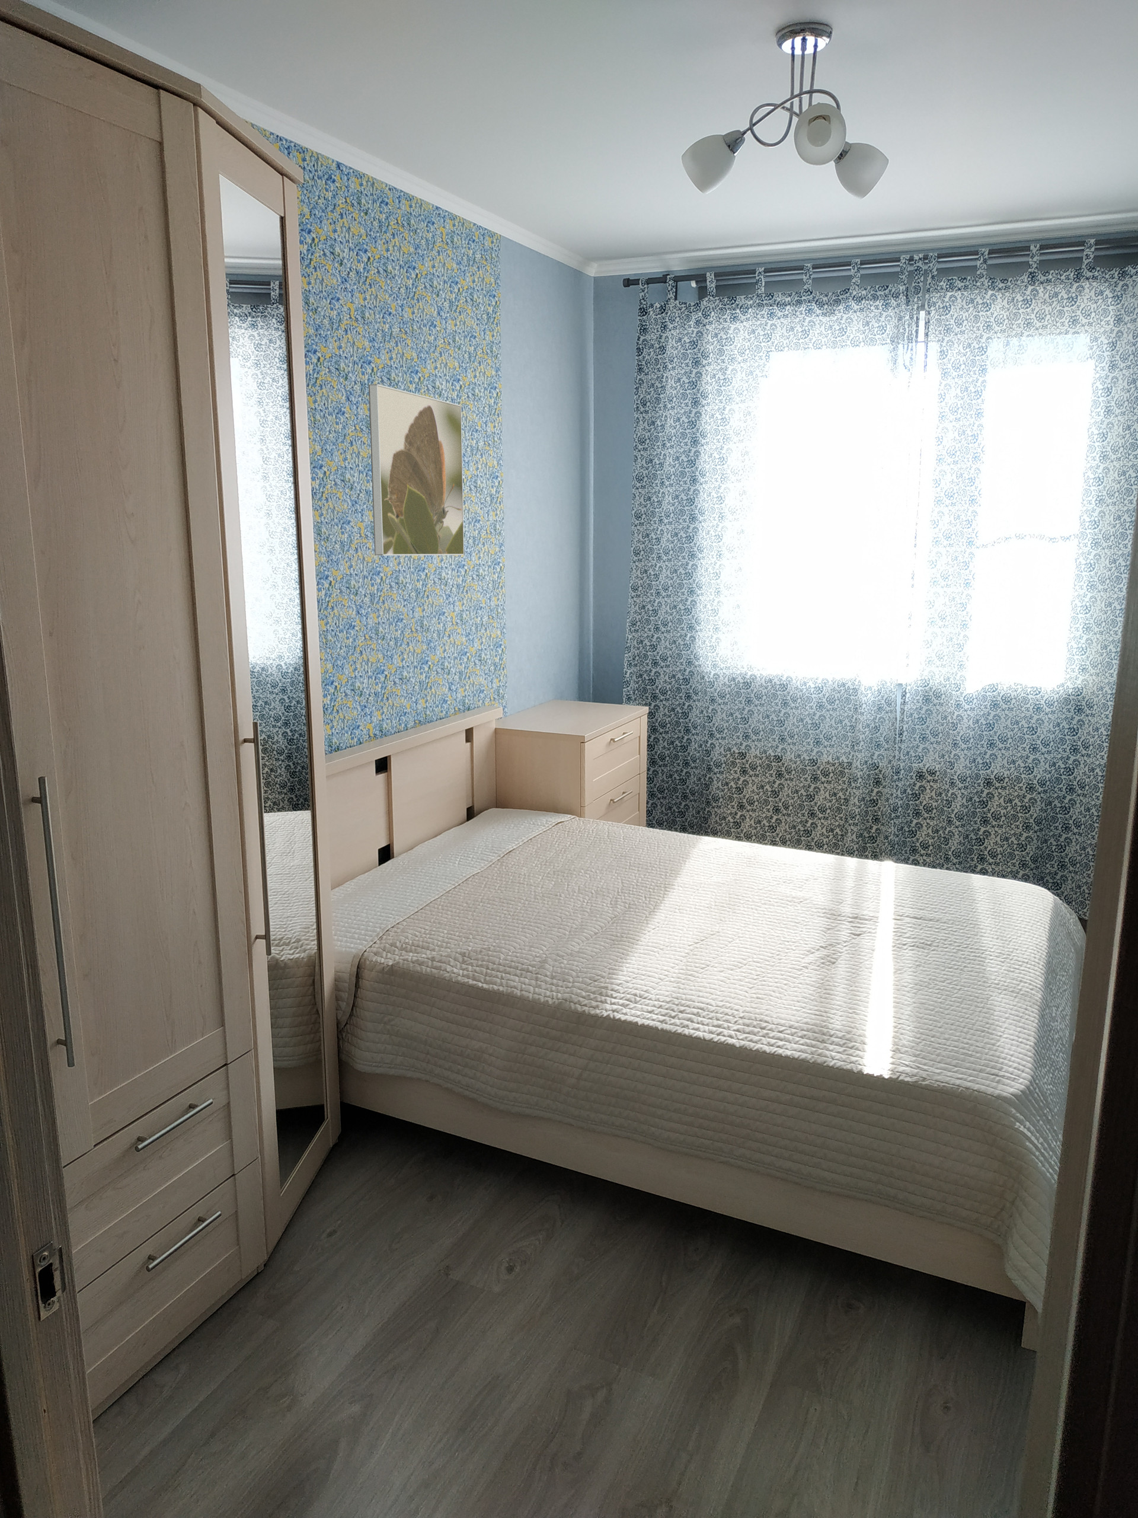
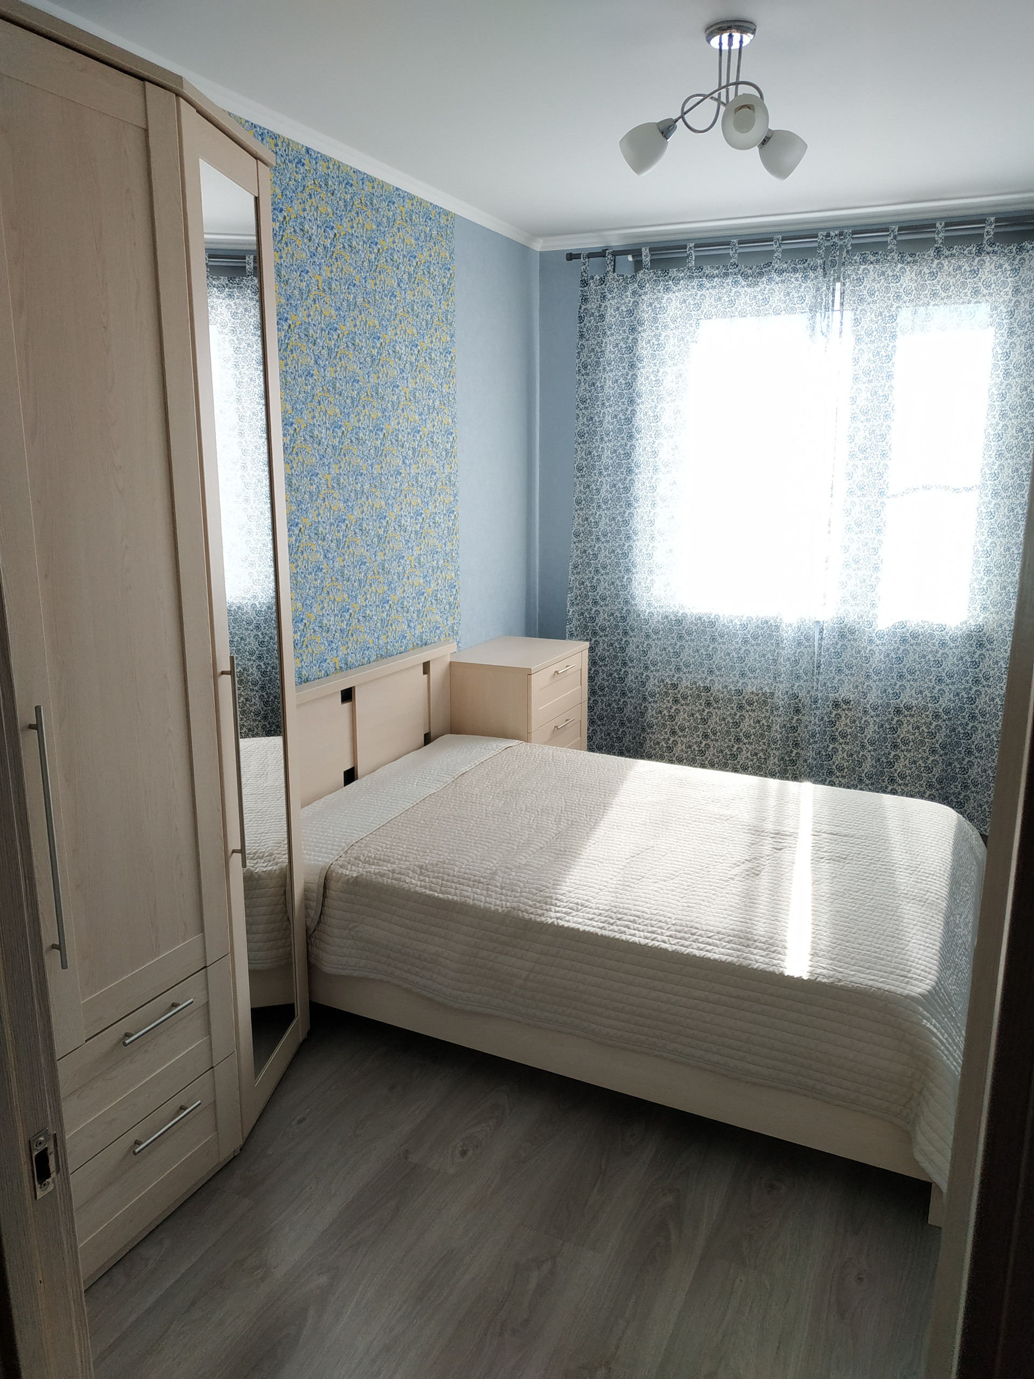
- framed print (420, 476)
